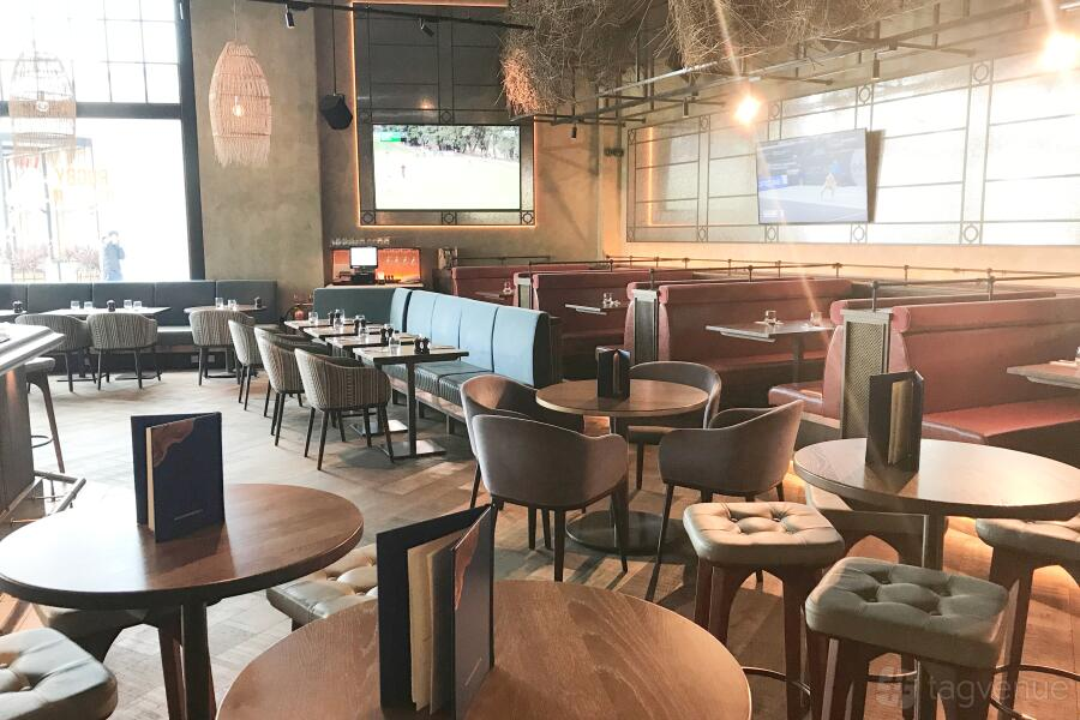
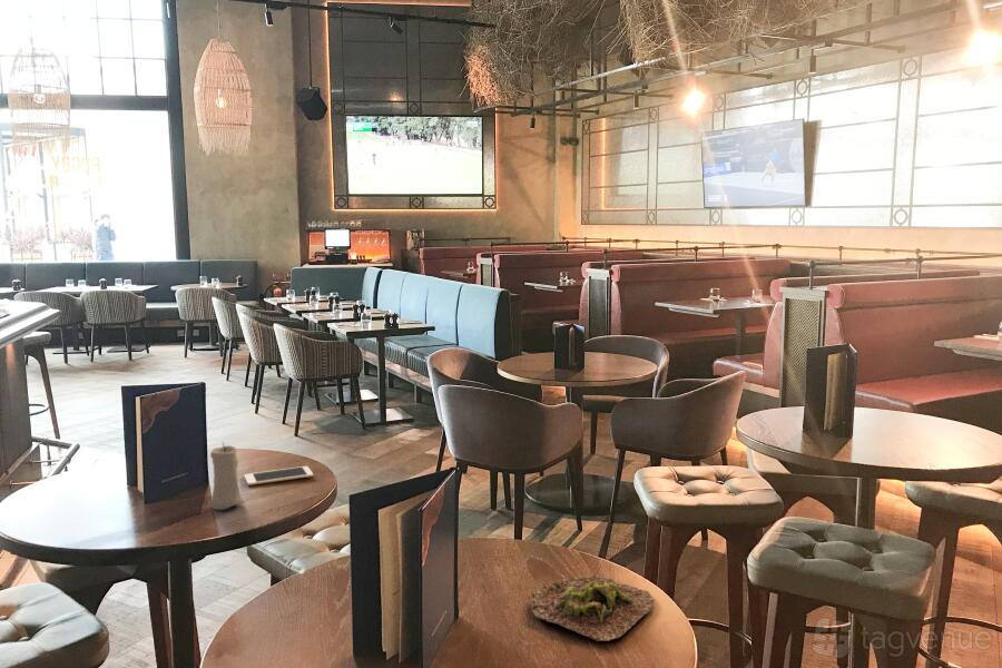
+ succulent plant (590, 595)
+ cell phone (278, 475)
+ candle (225, 474)
